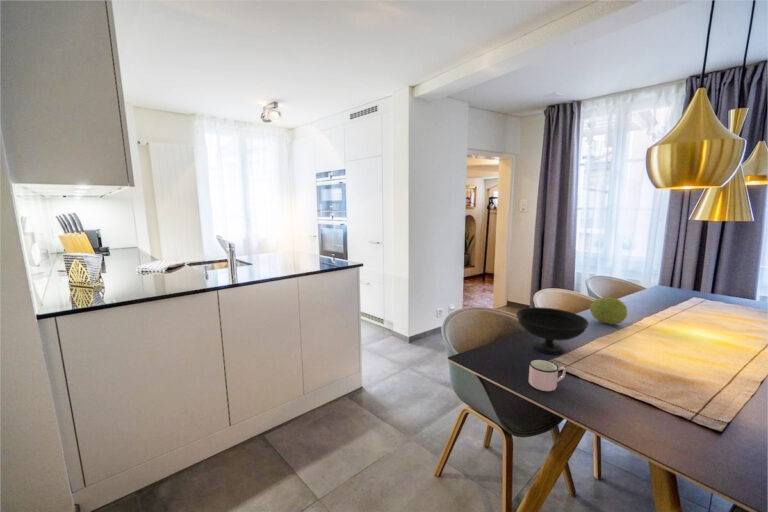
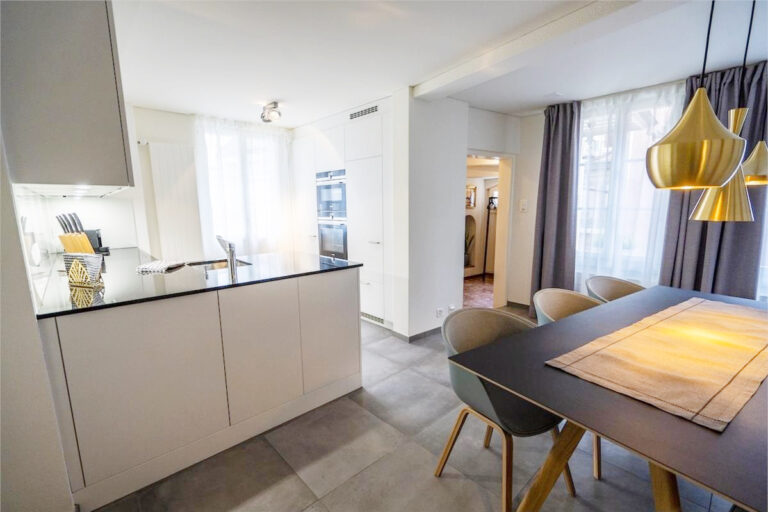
- bowl (549, 333)
- mug (547, 375)
- fruit (607, 310)
